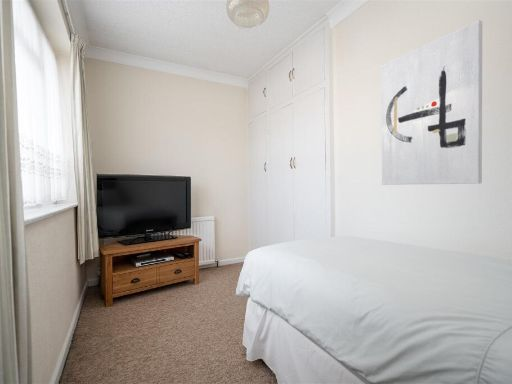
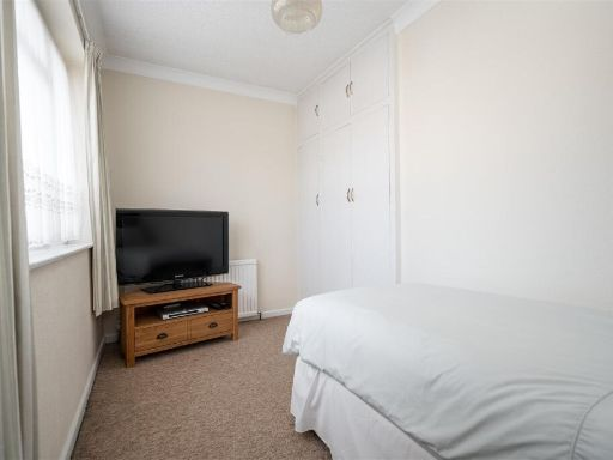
- wall art (424, 115)
